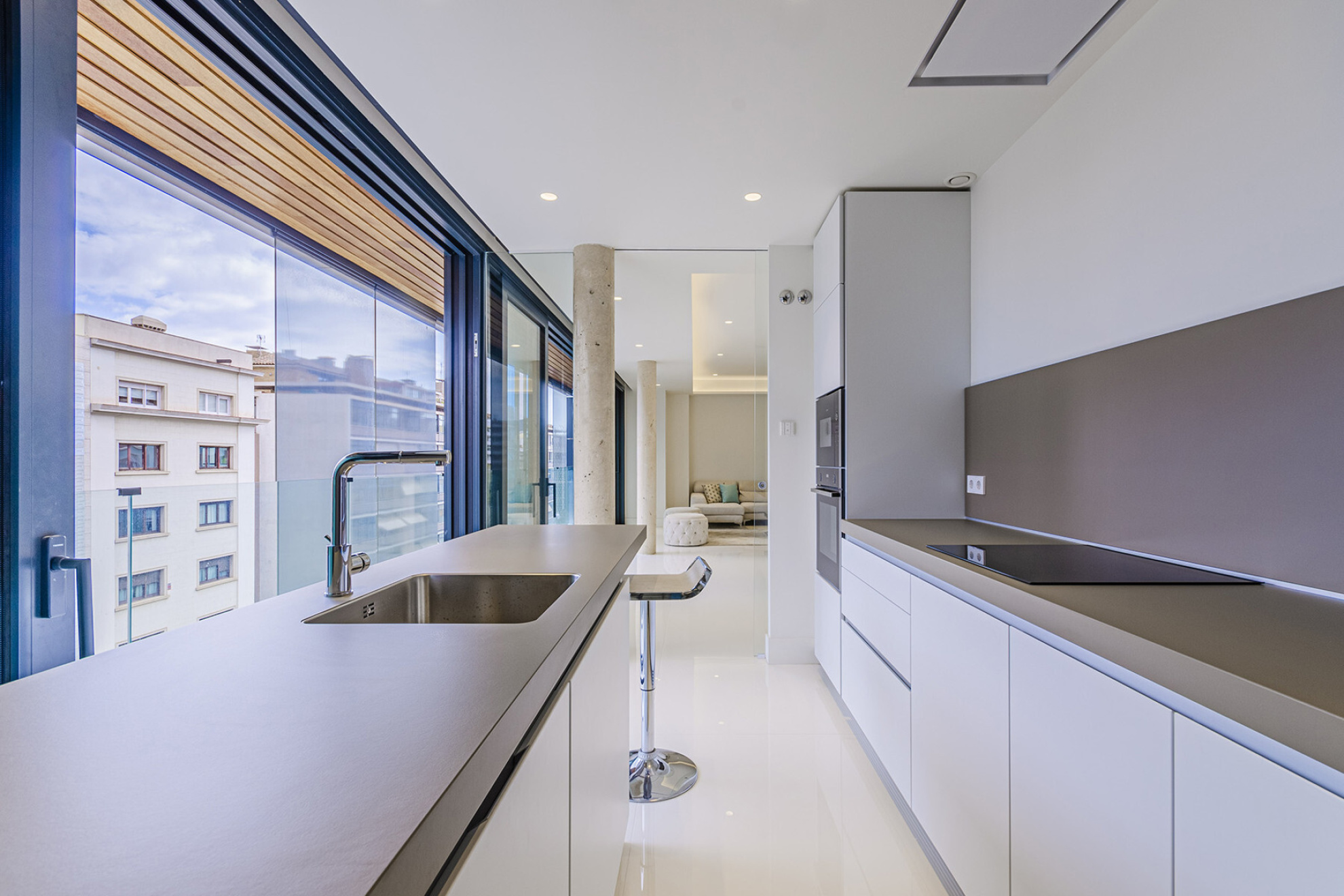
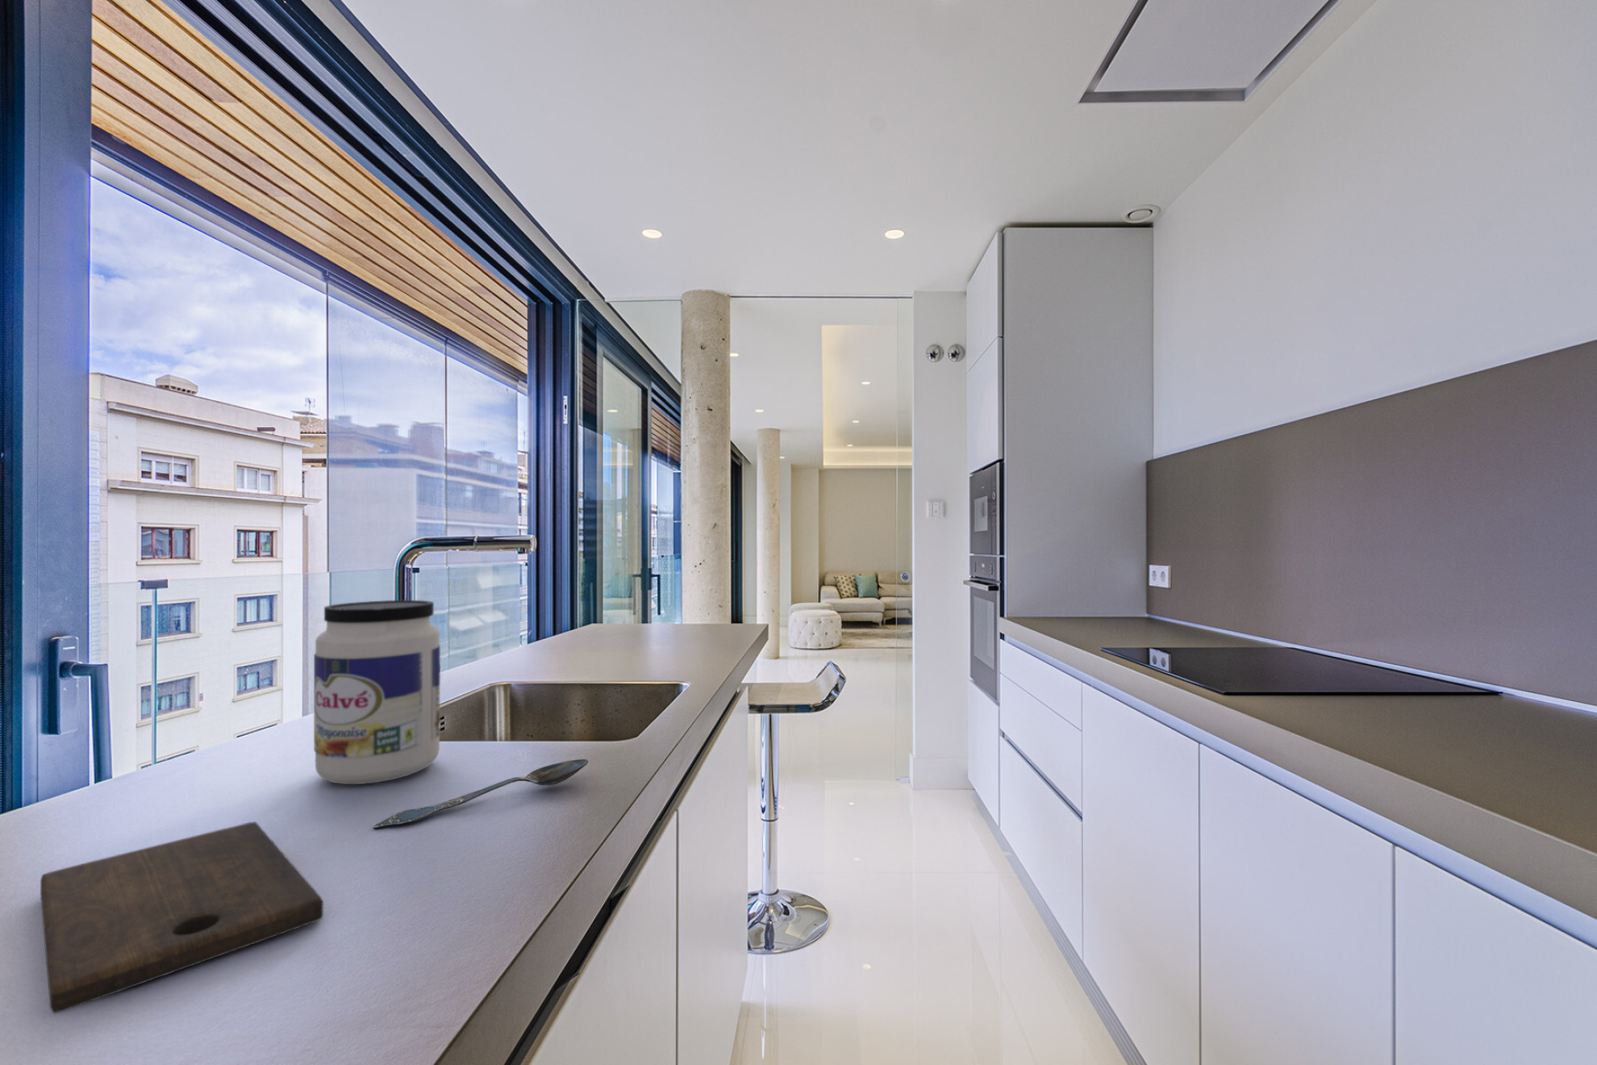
+ jar (379, 687)
+ spoon (491, 790)
+ cutting board (177, 895)
